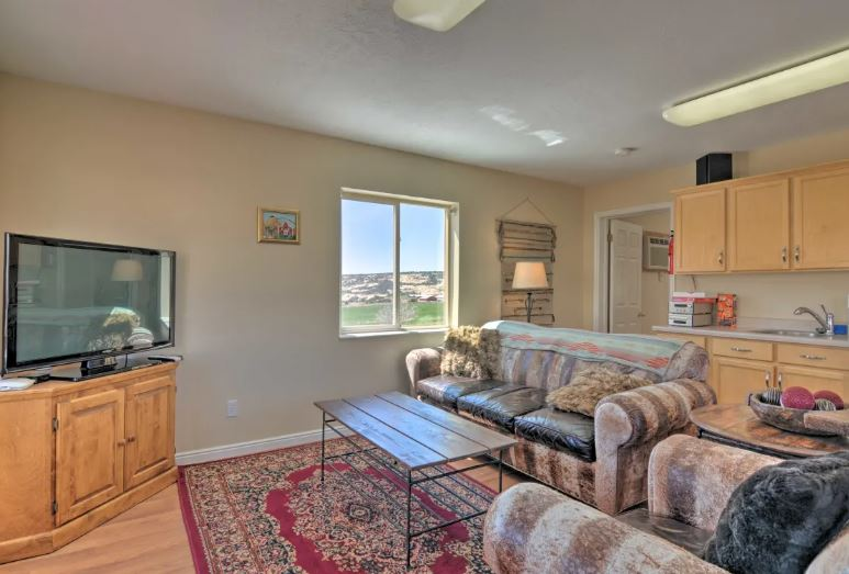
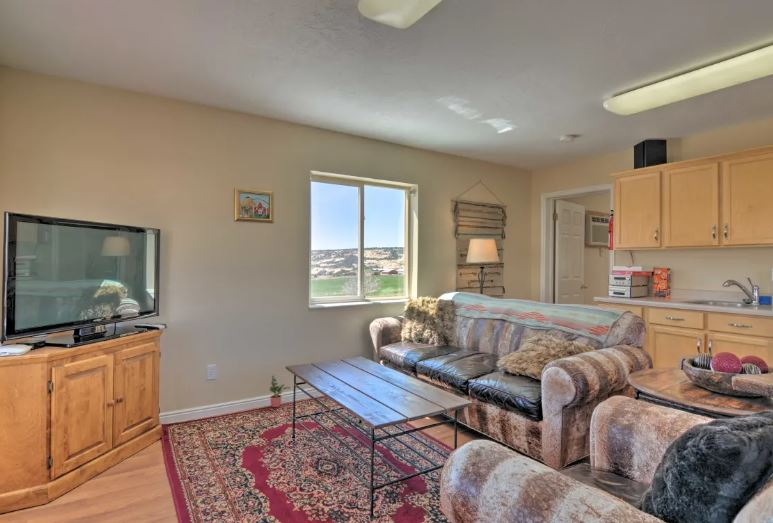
+ potted plant (280, 390)
